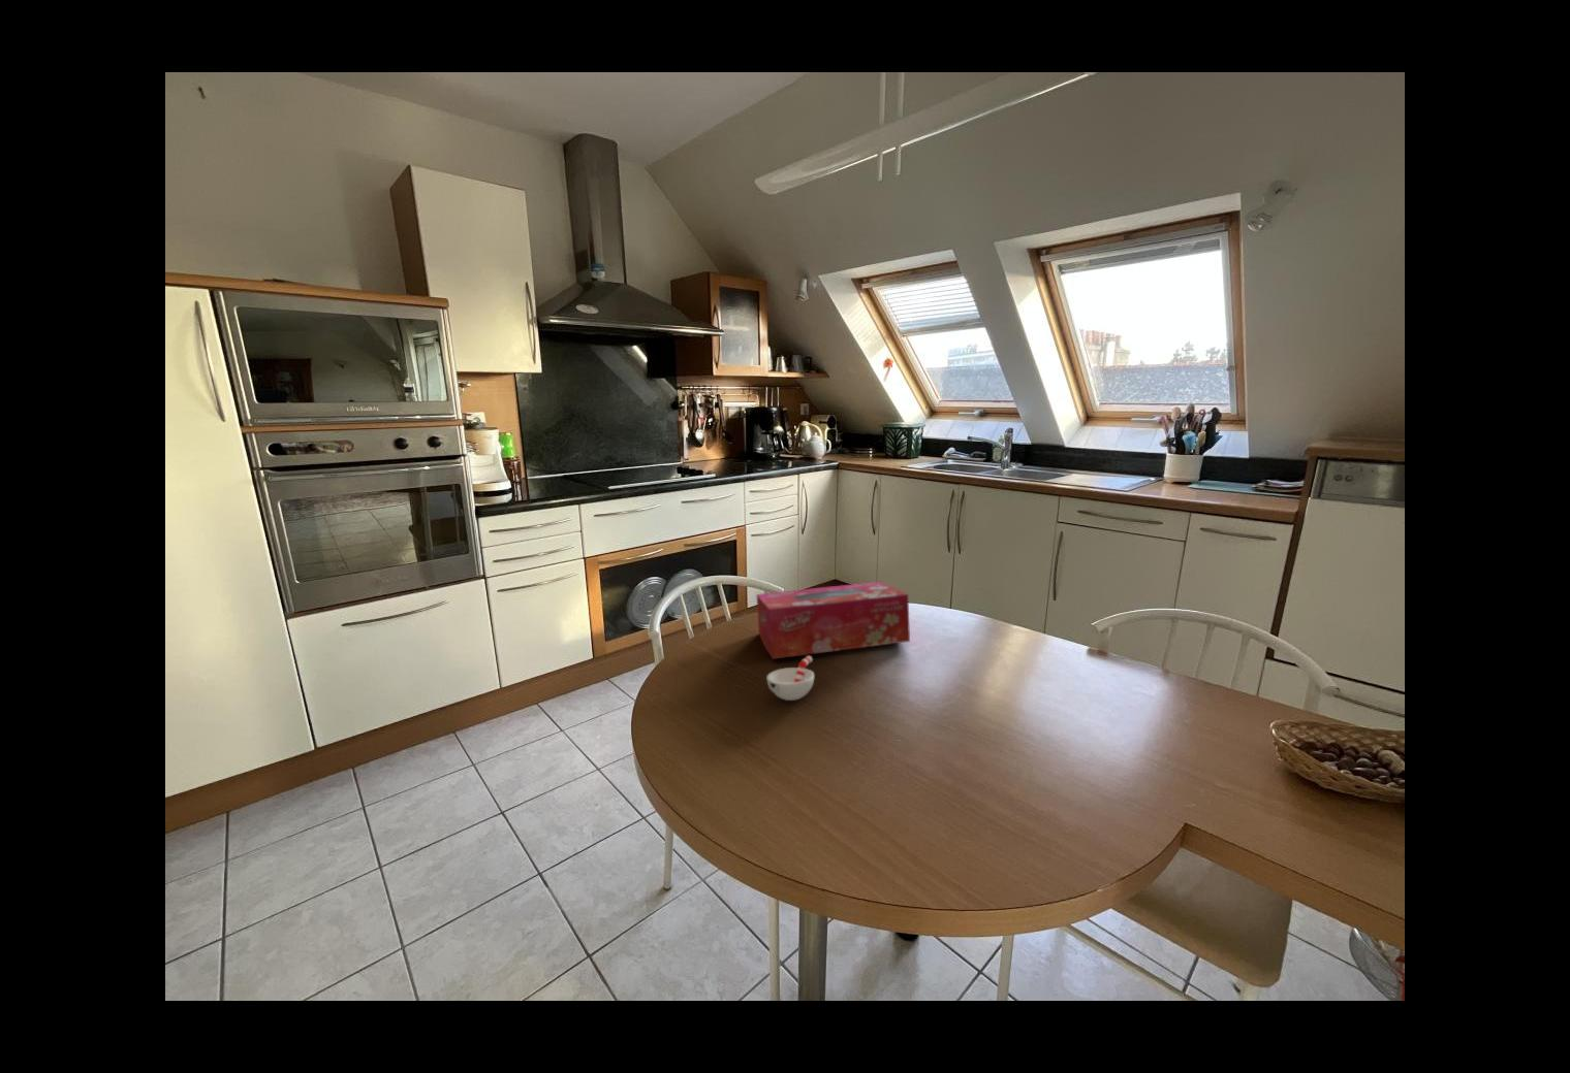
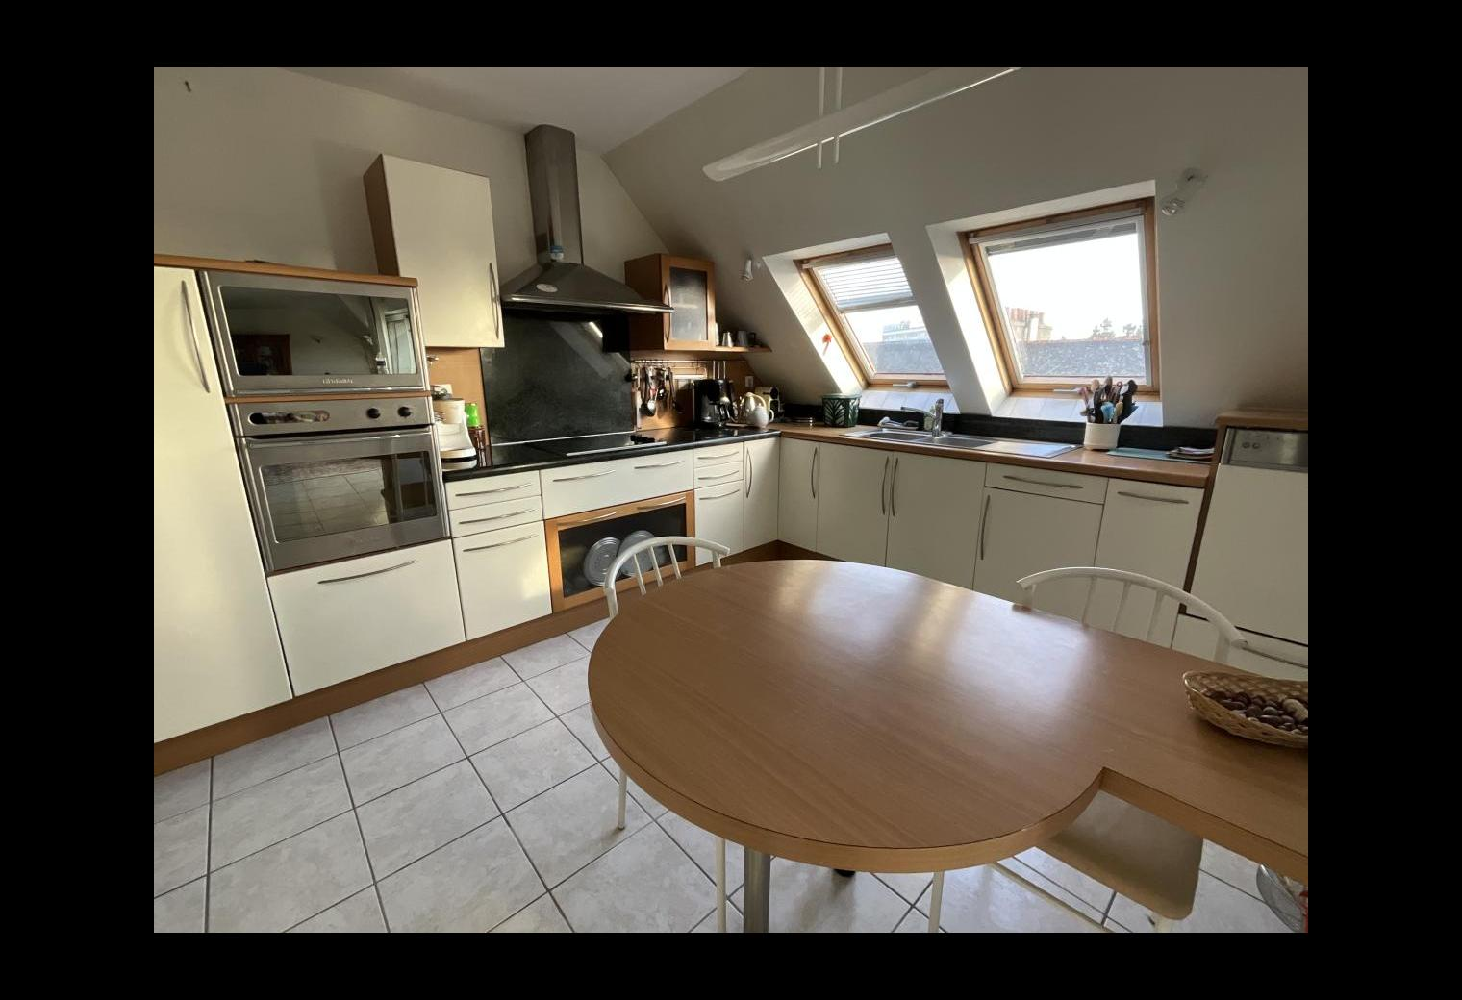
- tissue box (830, 618)
- cup (793, 681)
